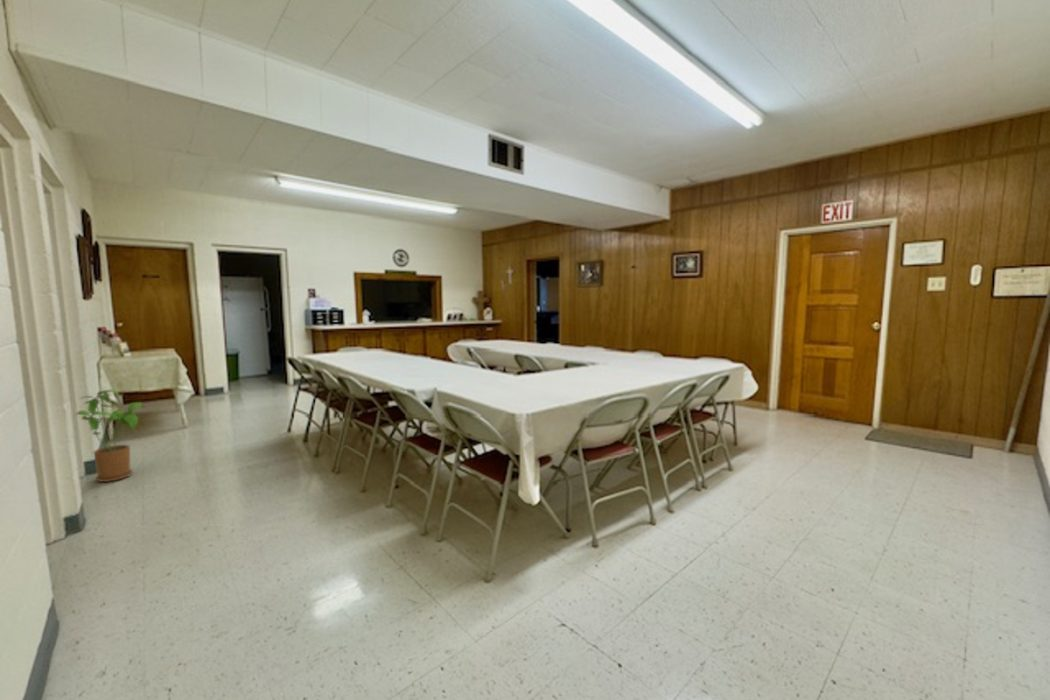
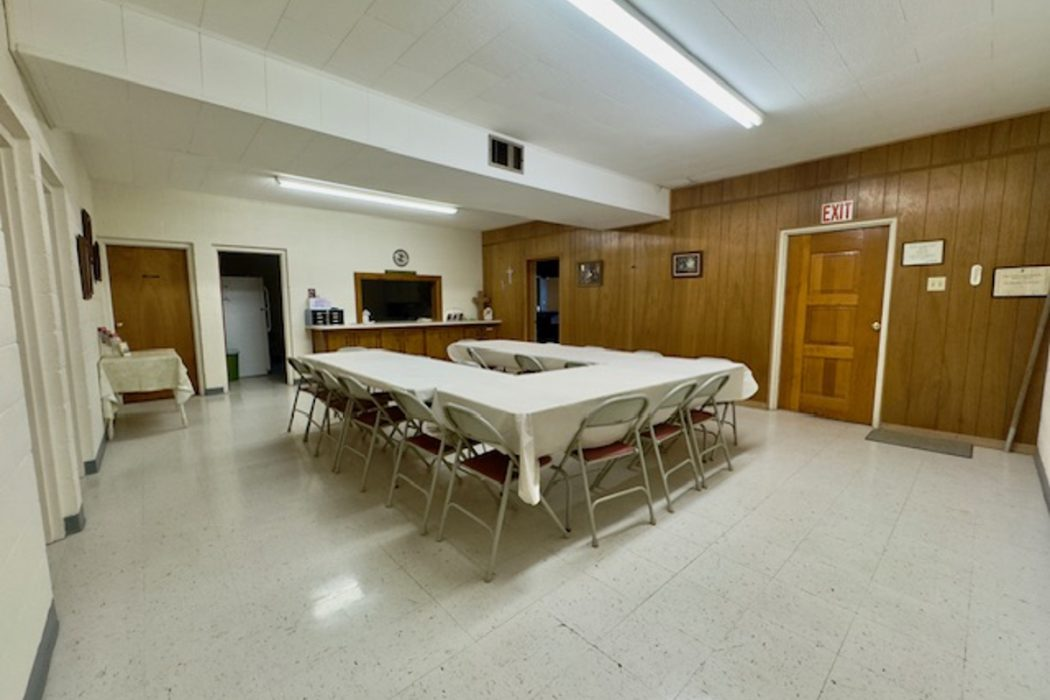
- house plant (114, 433)
